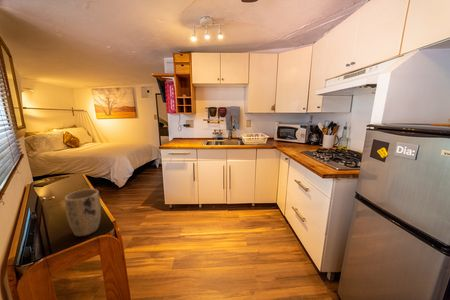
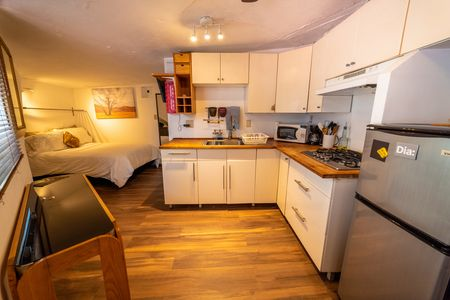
- plant pot (84, 212)
